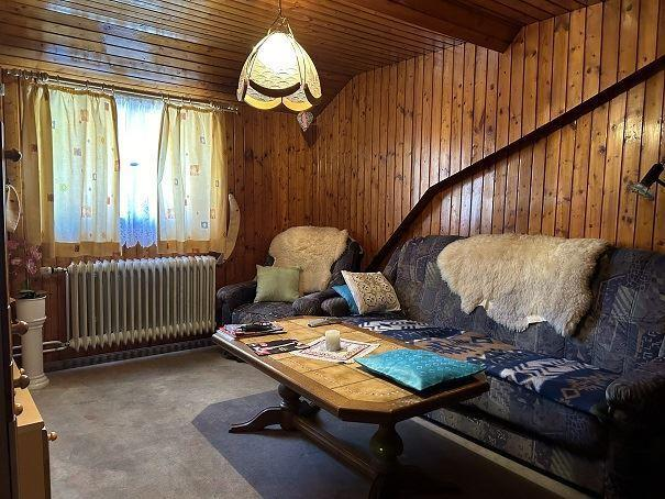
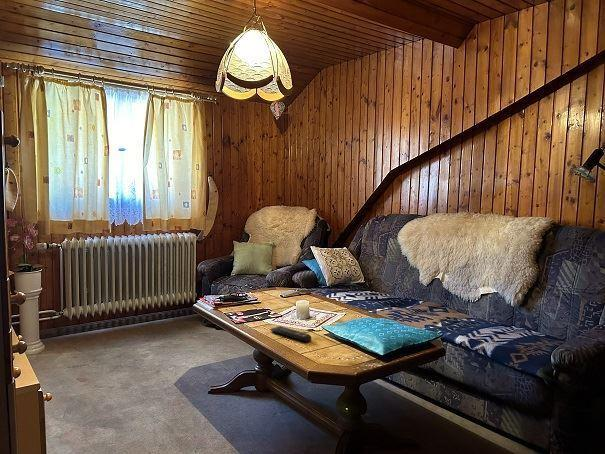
+ remote control (290, 333)
